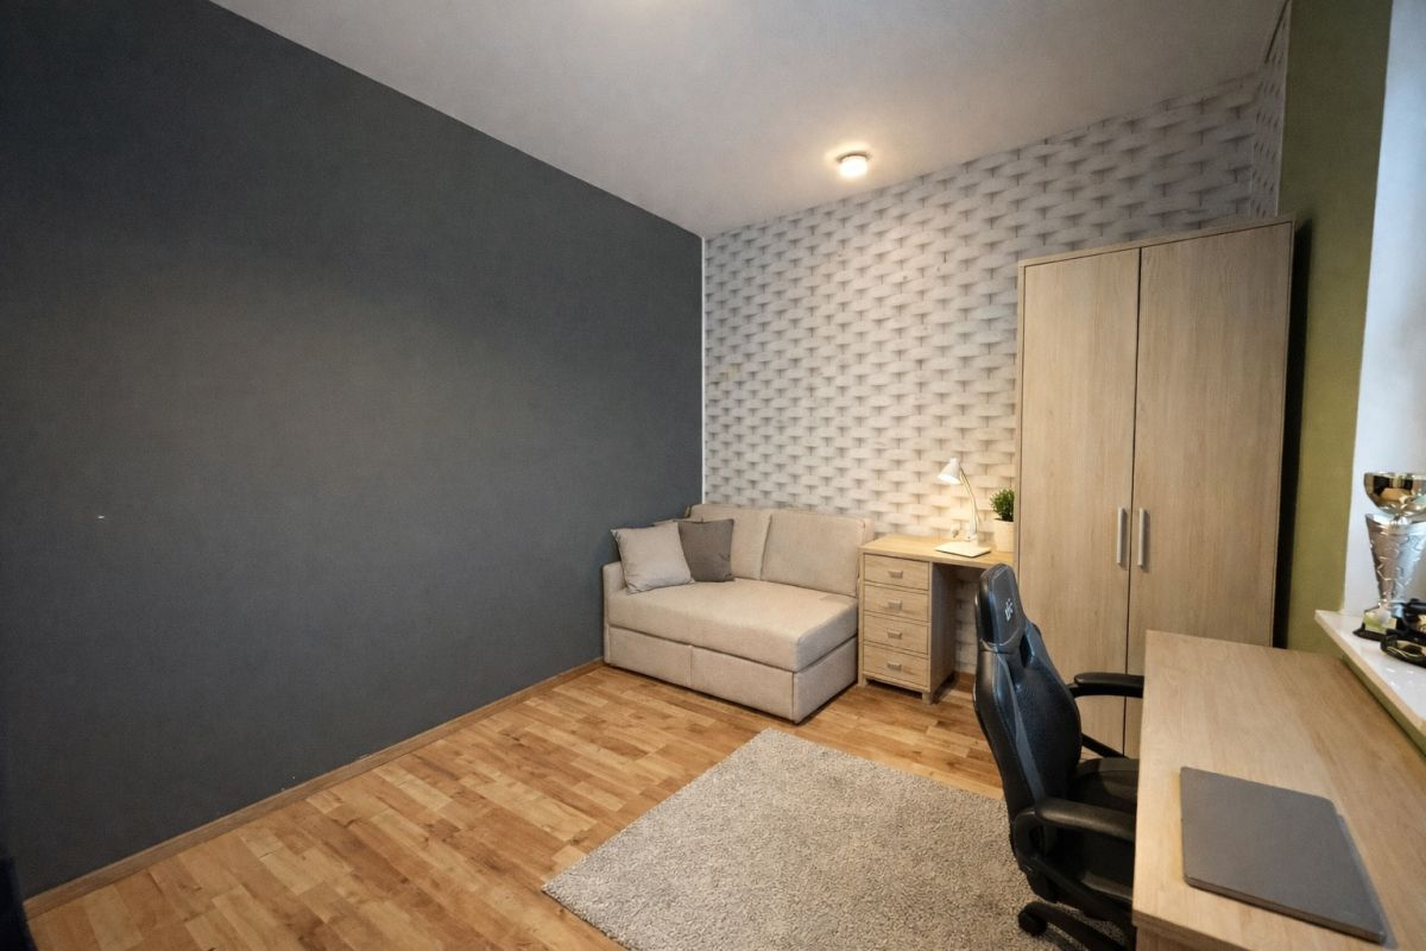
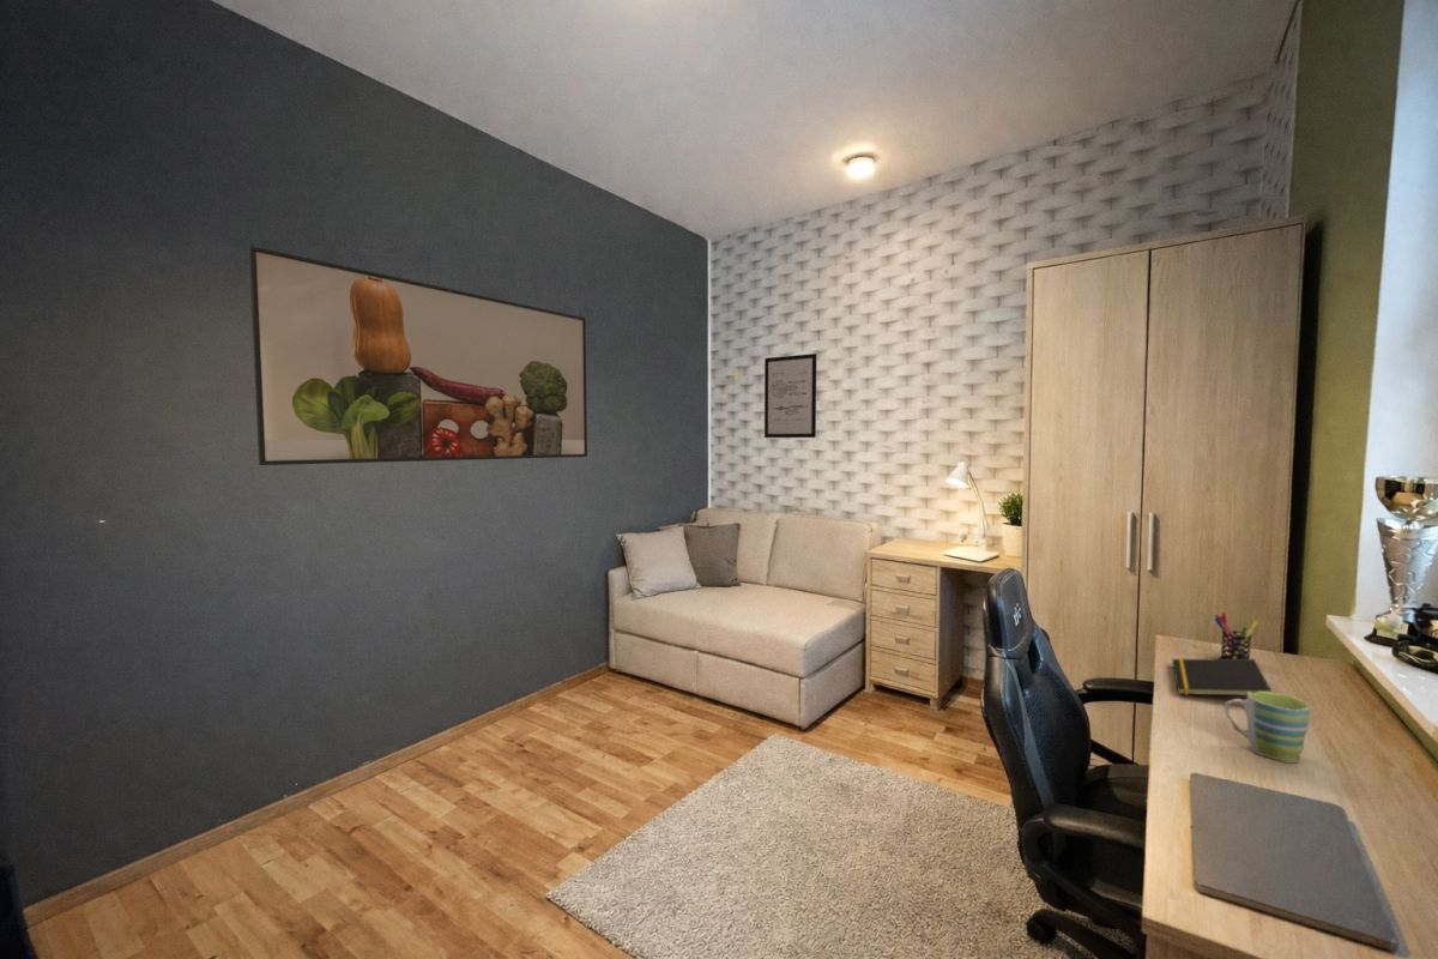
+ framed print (457, 375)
+ notepad (1218, 675)
+ mug (1264, 723)
+ wall art (790, 397)
+ pen holder (1235, 638)
